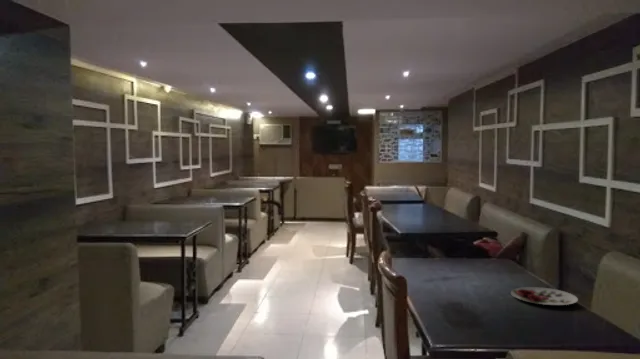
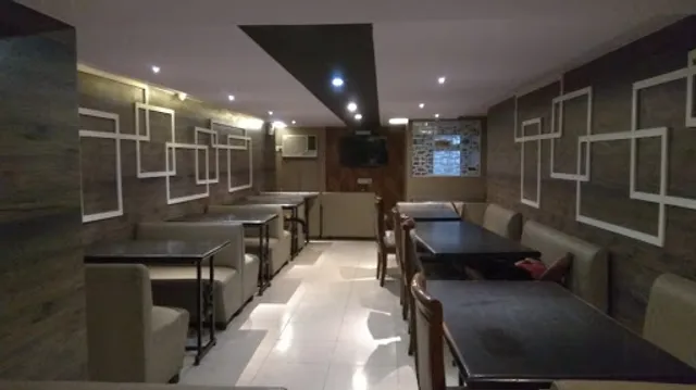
- plate (543, 295)
